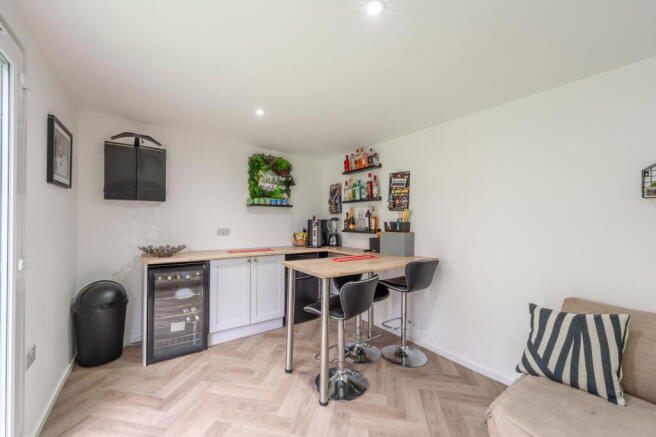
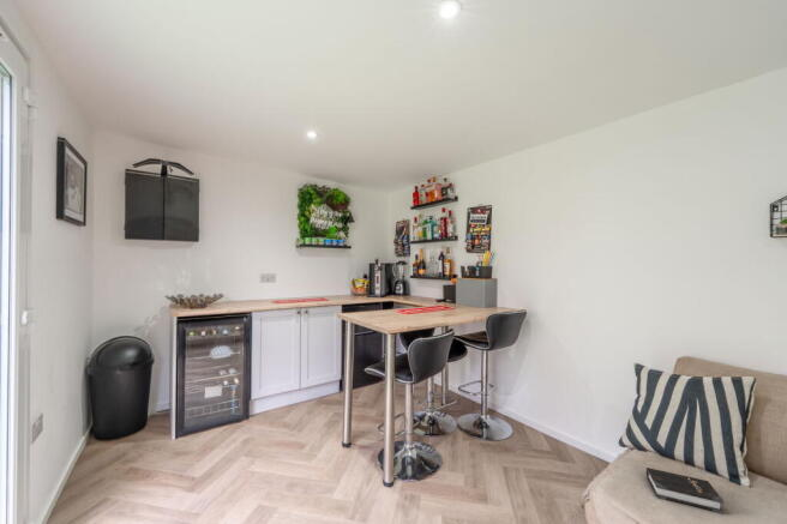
+ hardback book (681, 488)
